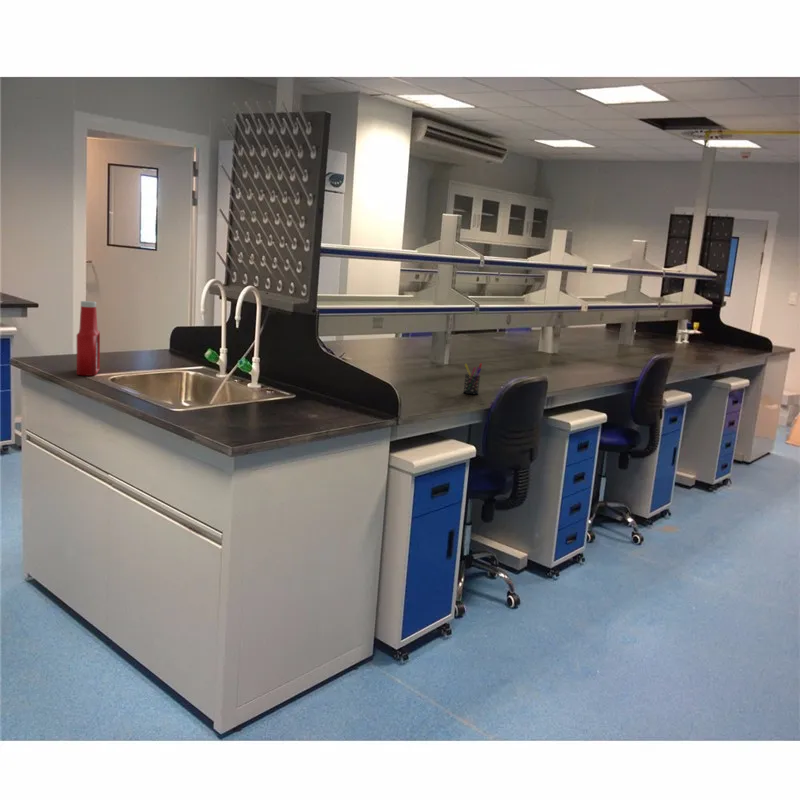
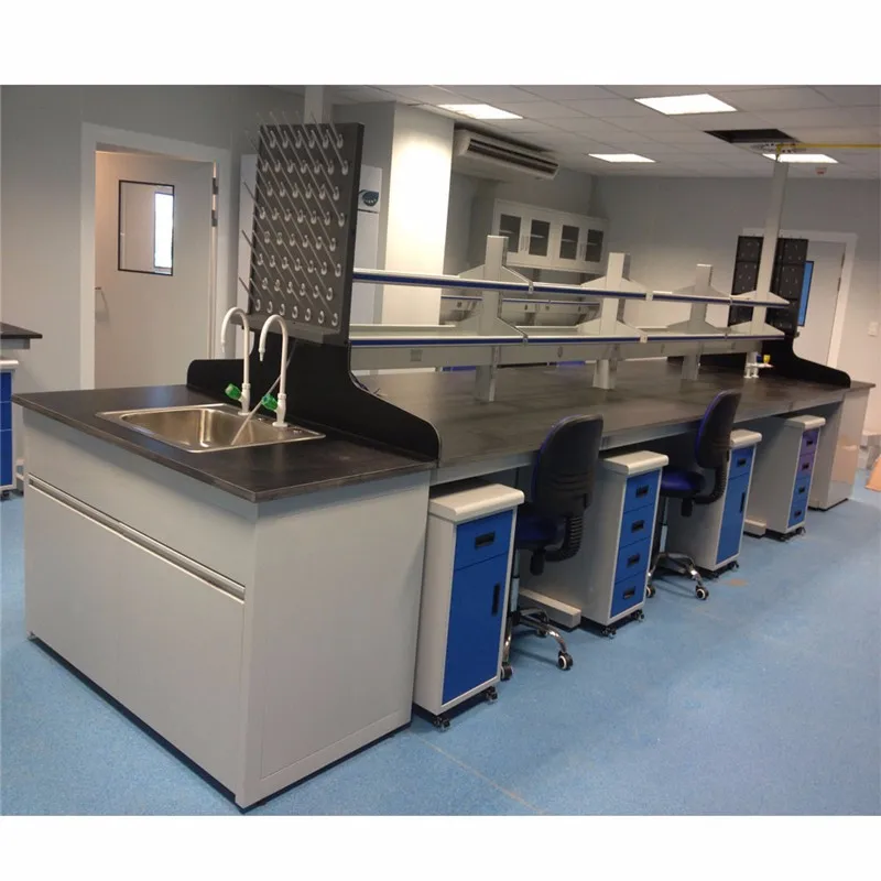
- pen holder (474, 377)
- soap bottle (88, 337)
